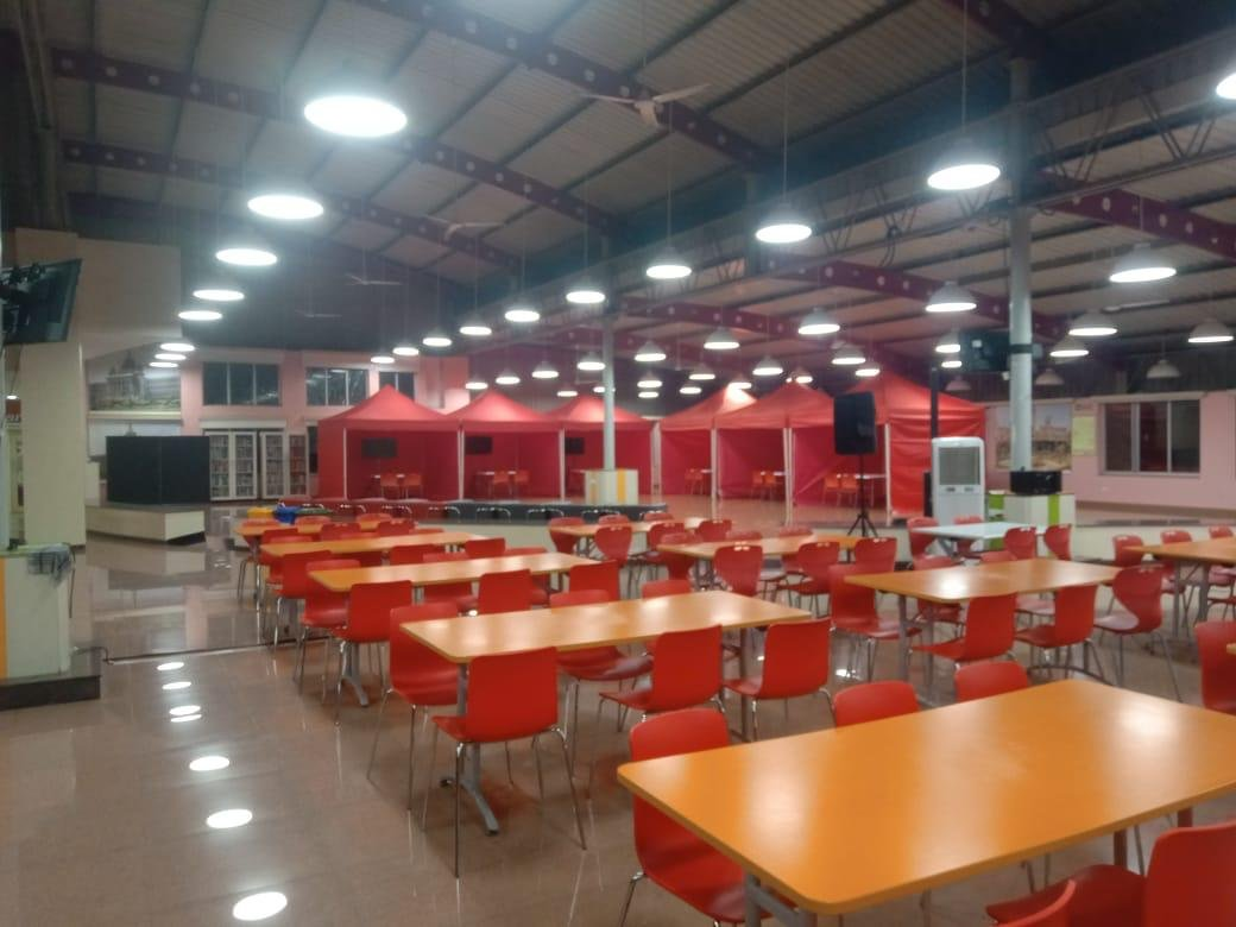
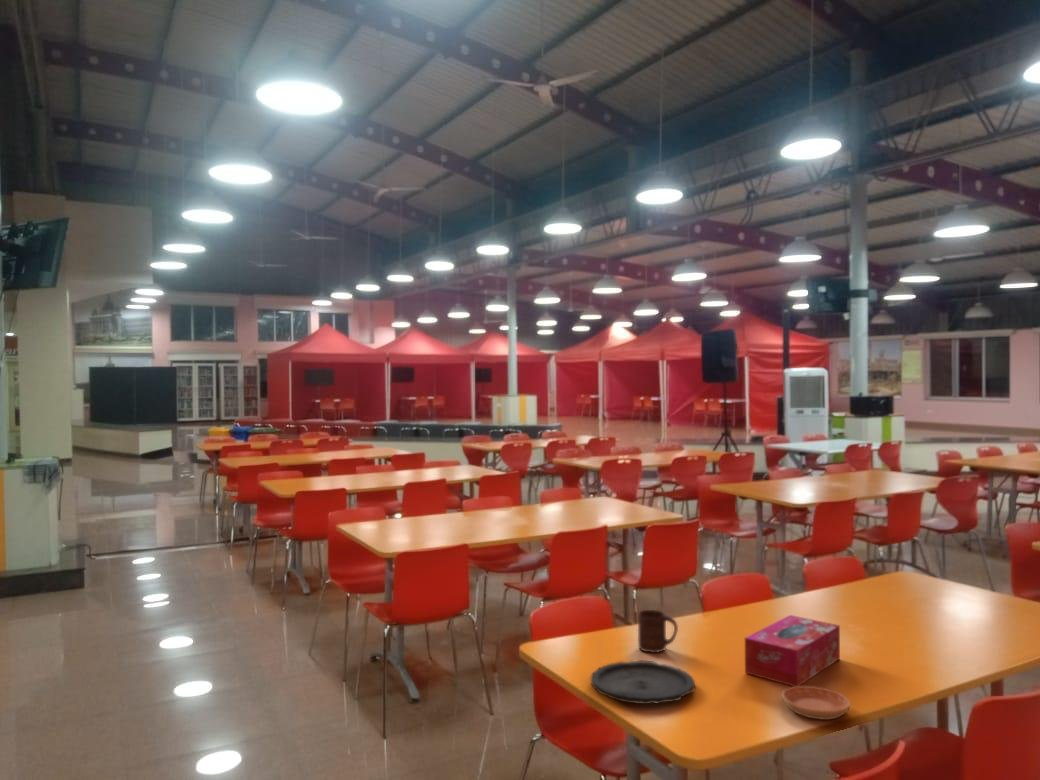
+ cup (656, 631)
+ tissue box (793, 648)
+ saucer (815, 703)
+ plate (642, 682)
